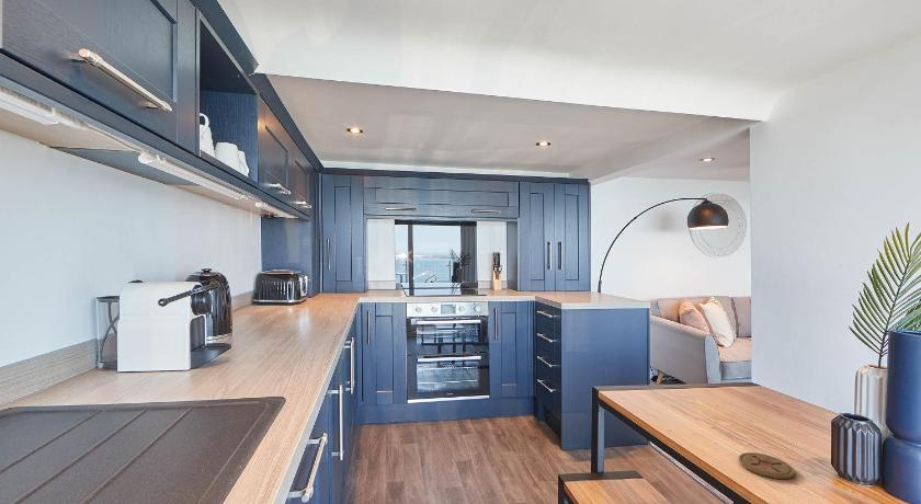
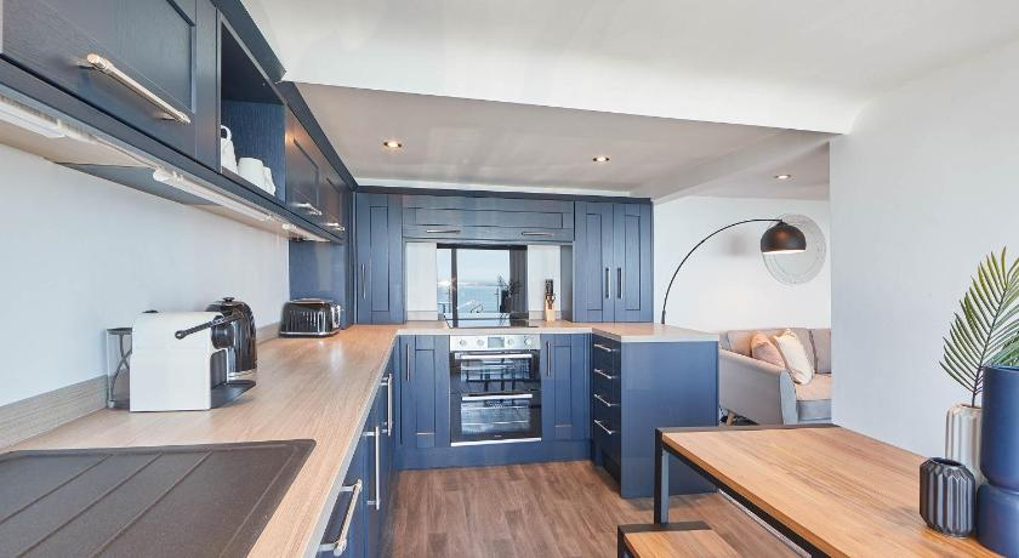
- coaster (765, 465)
